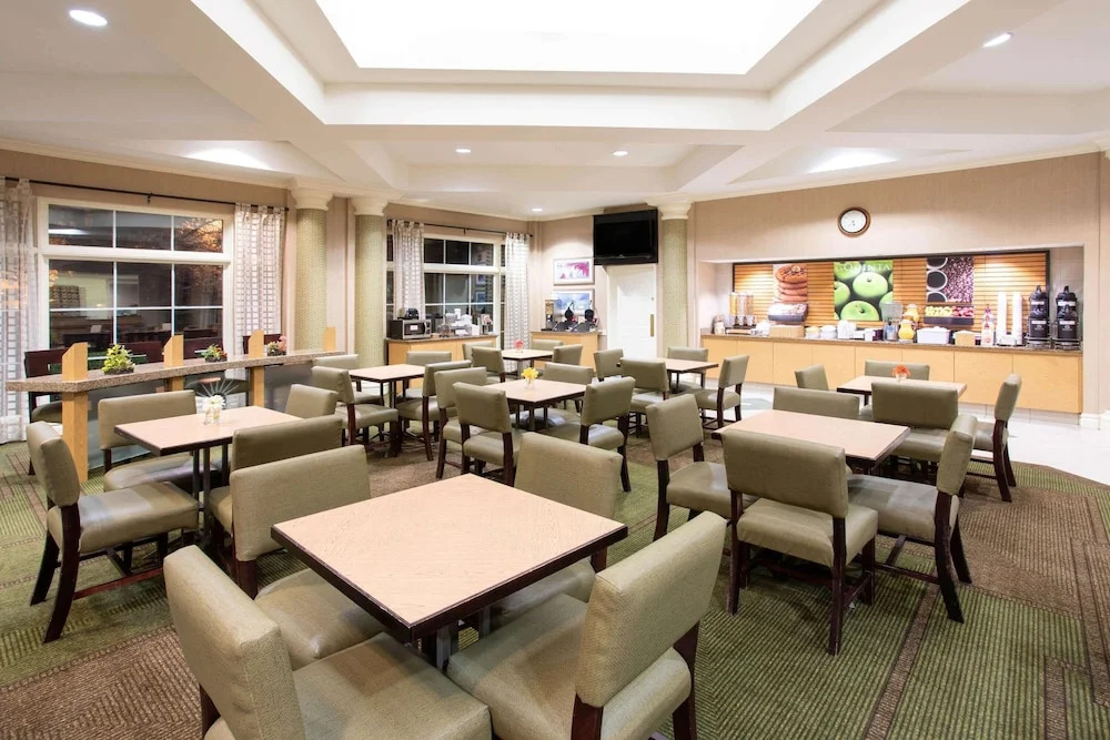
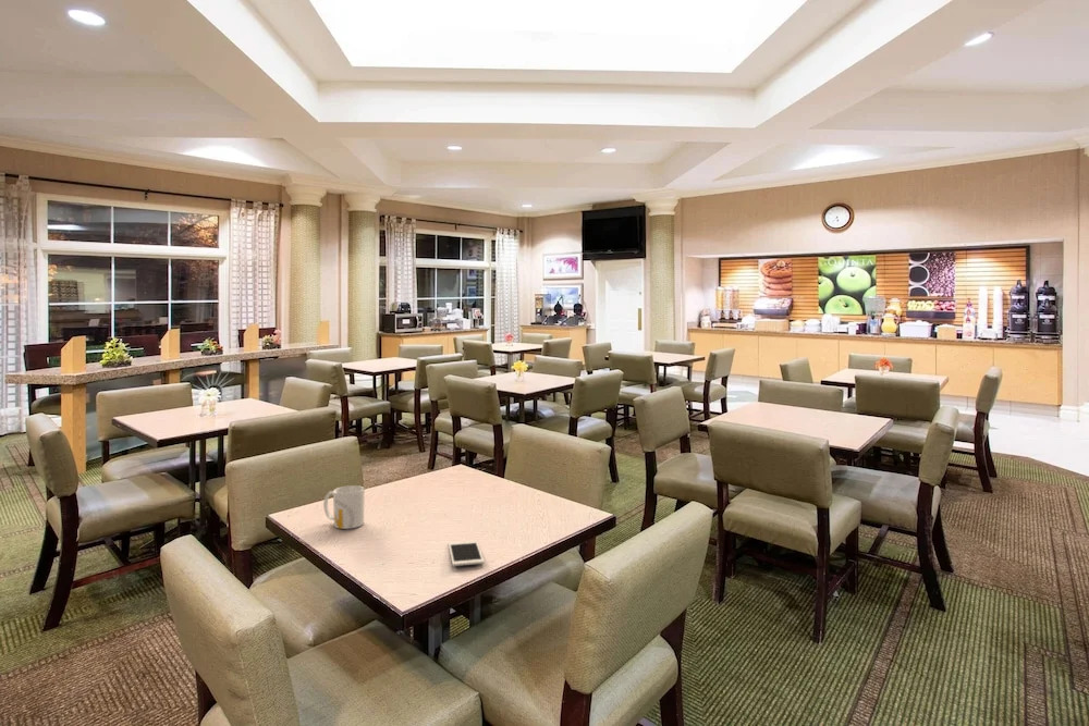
+ cell phone (465, 552)
+ mug (343, 506)
